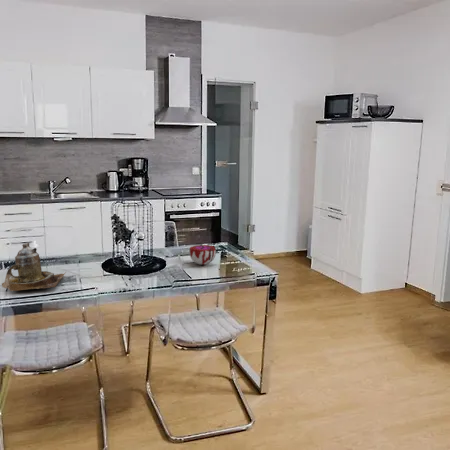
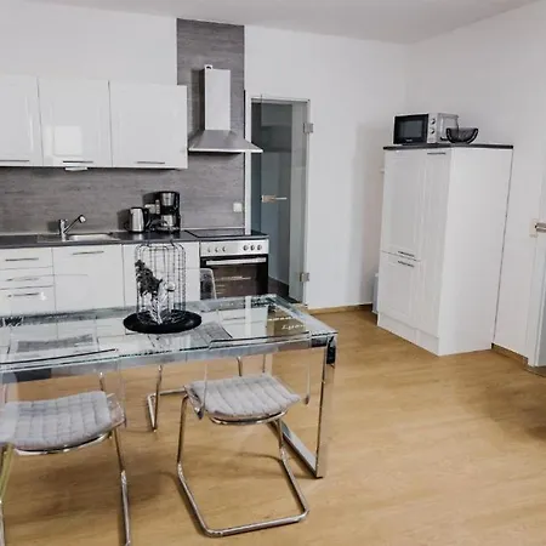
- decorative bowl (202, 255)
- teapot (34, 263)
